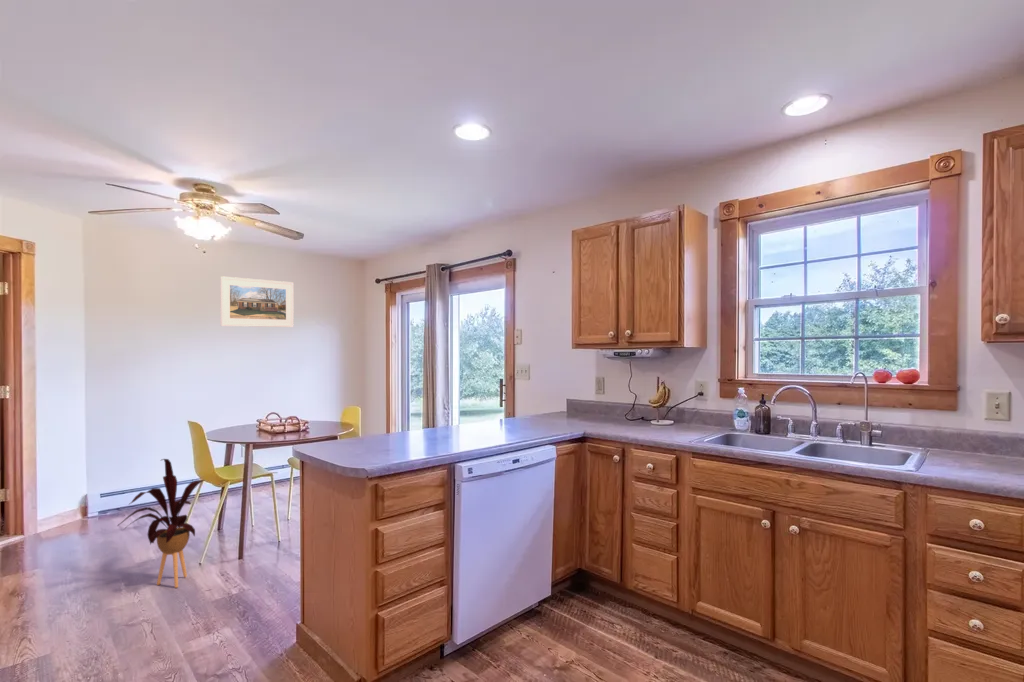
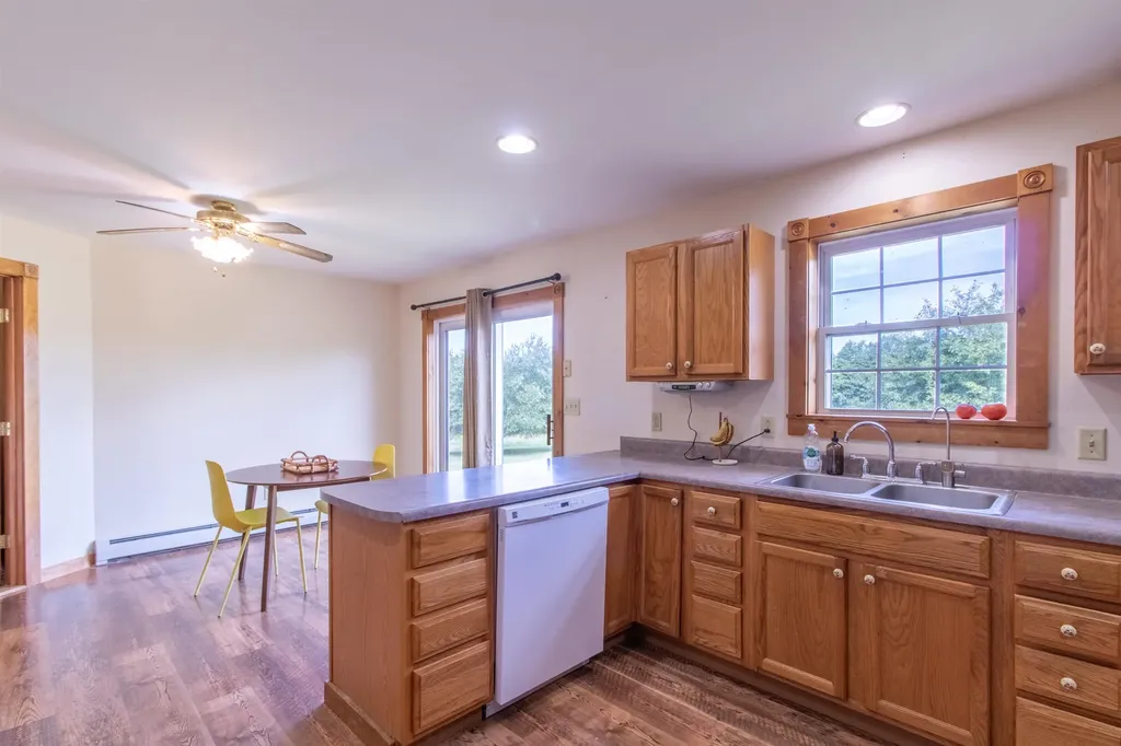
- house plant (164, 519)
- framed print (258, 303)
